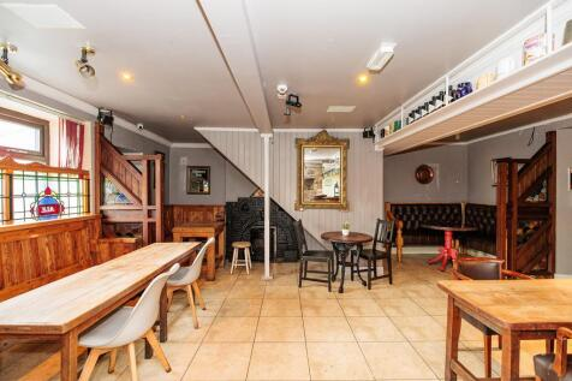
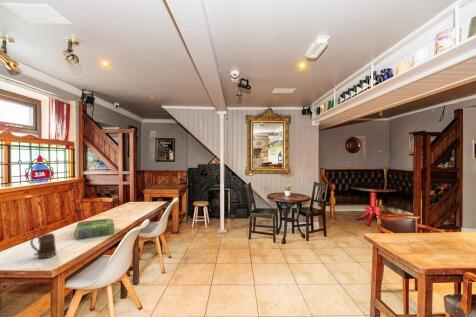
+ beer mug (43, 245)
+ board game (95, 227)
